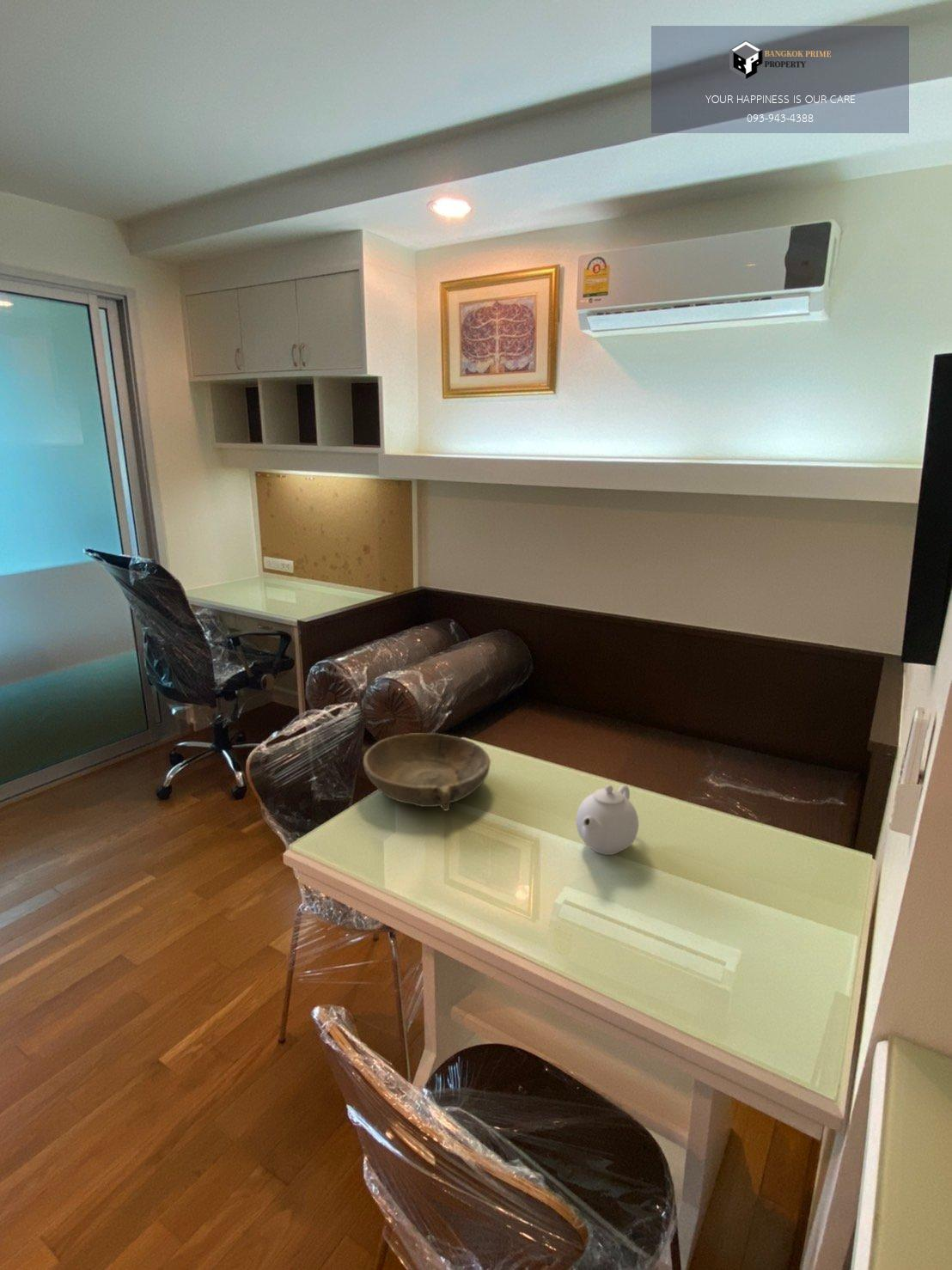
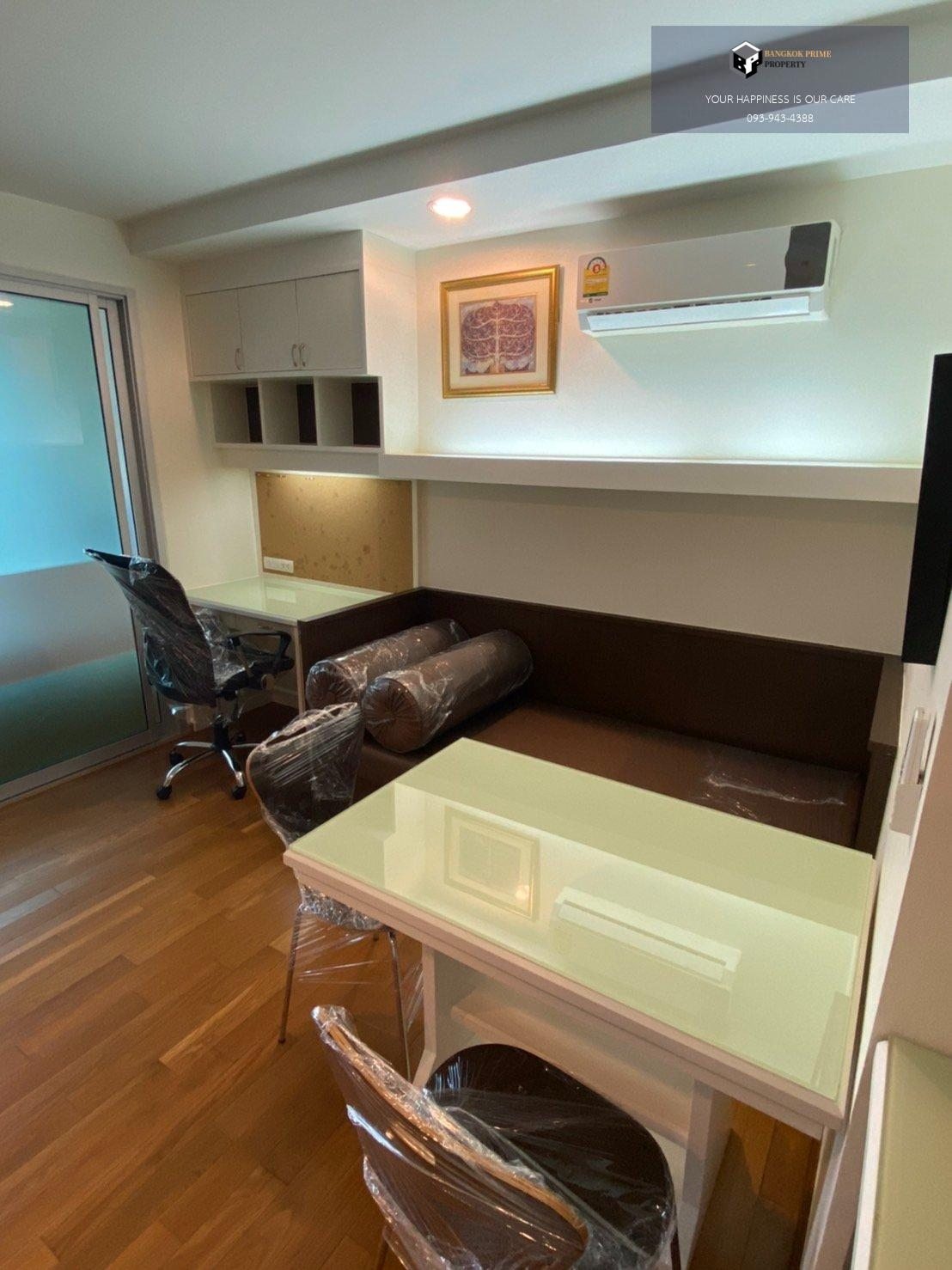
- bowl (427, 771)
- teapot (607, 815)
